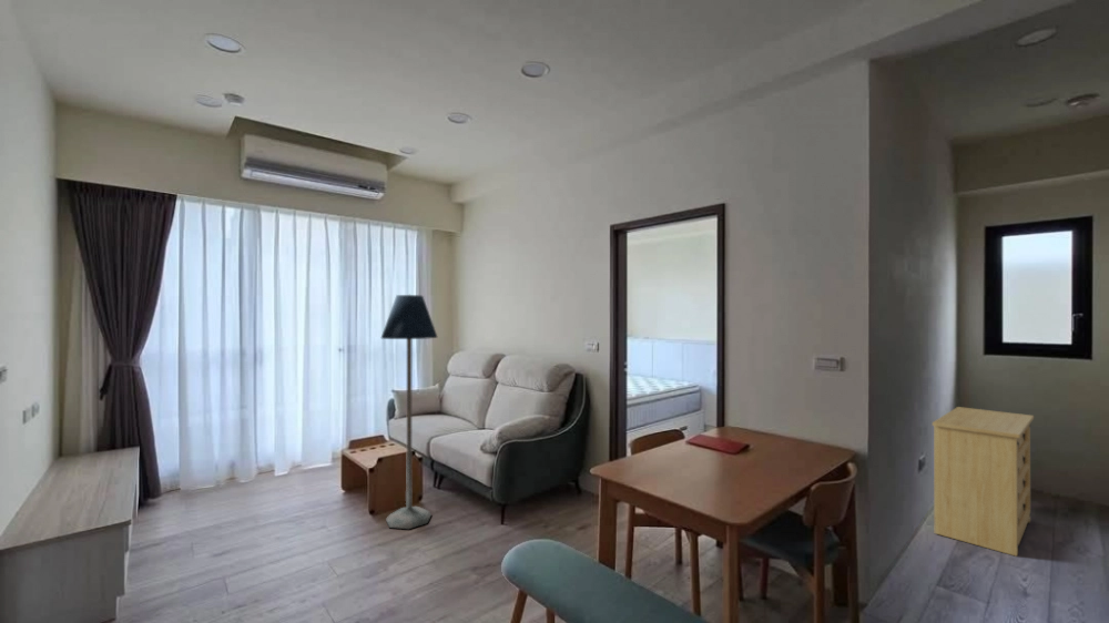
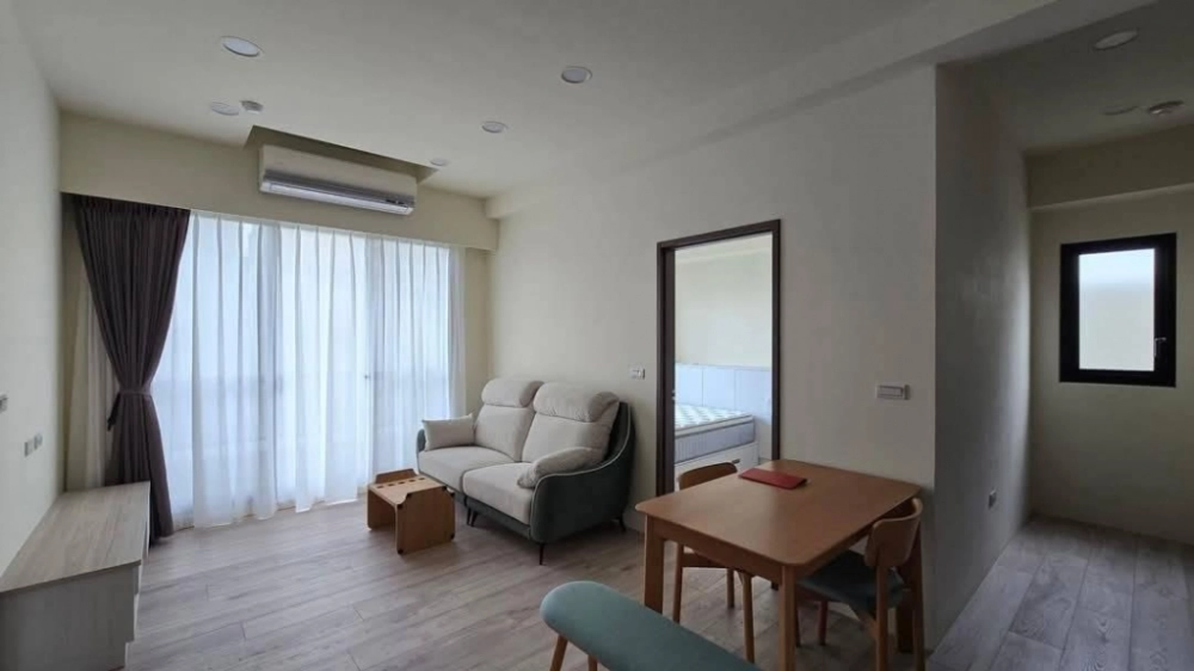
- floor lamp (409, 407)
- dresser (985, 472)
